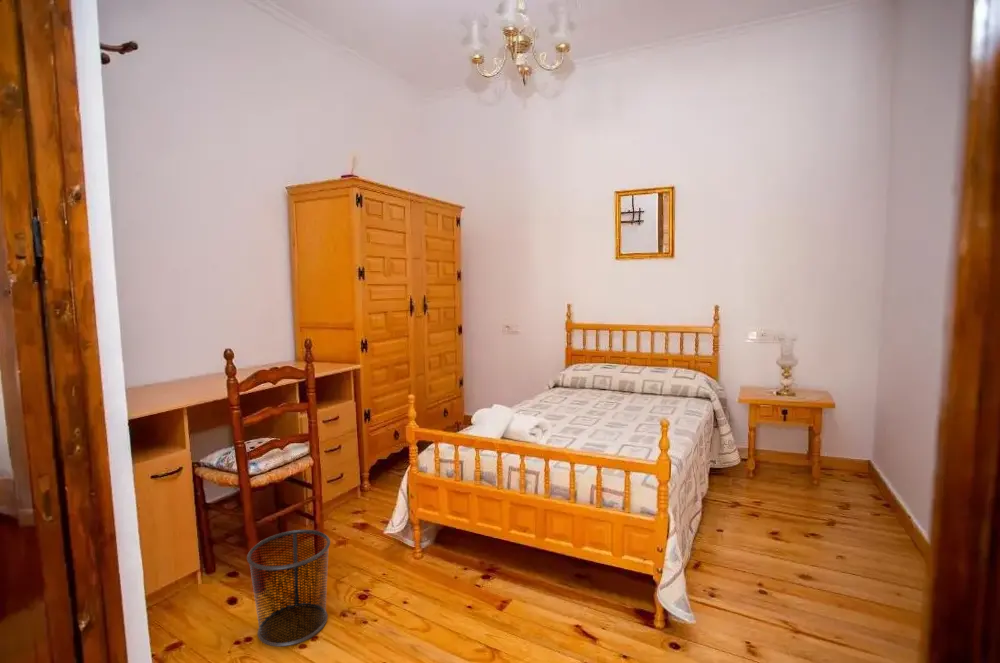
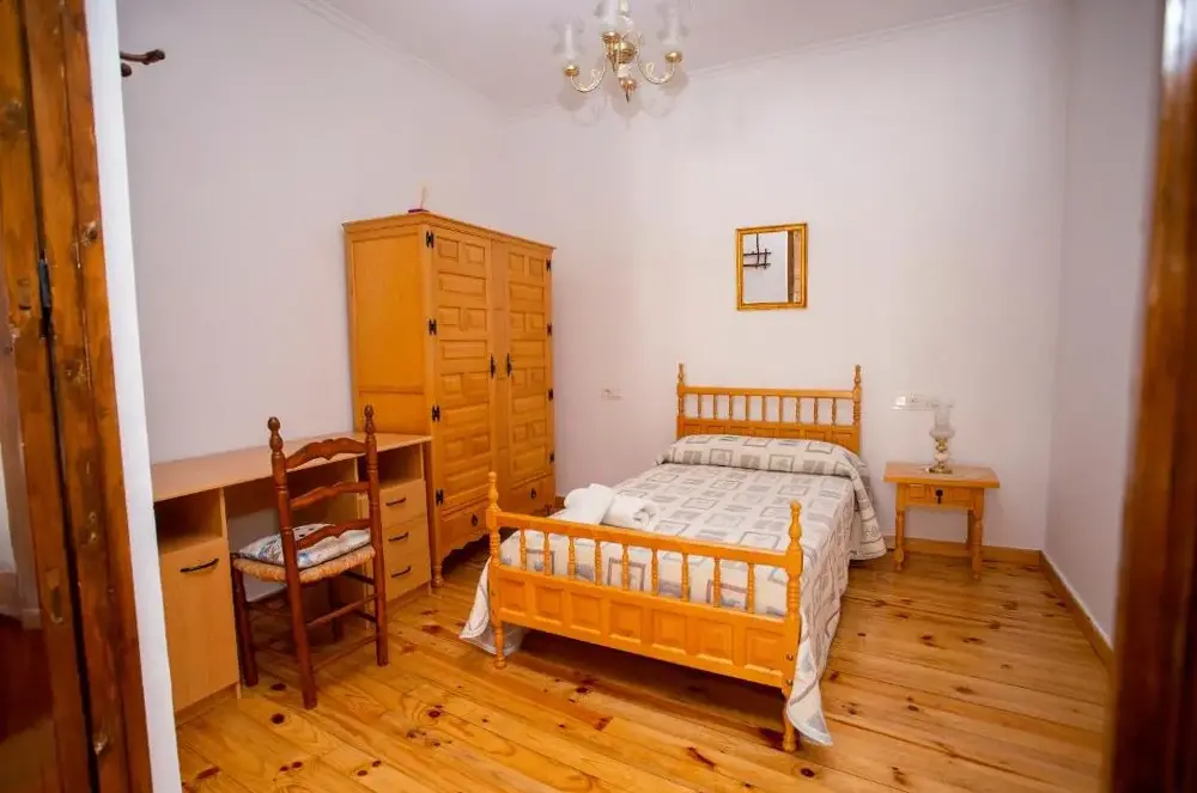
- waste bin (291, 586)
